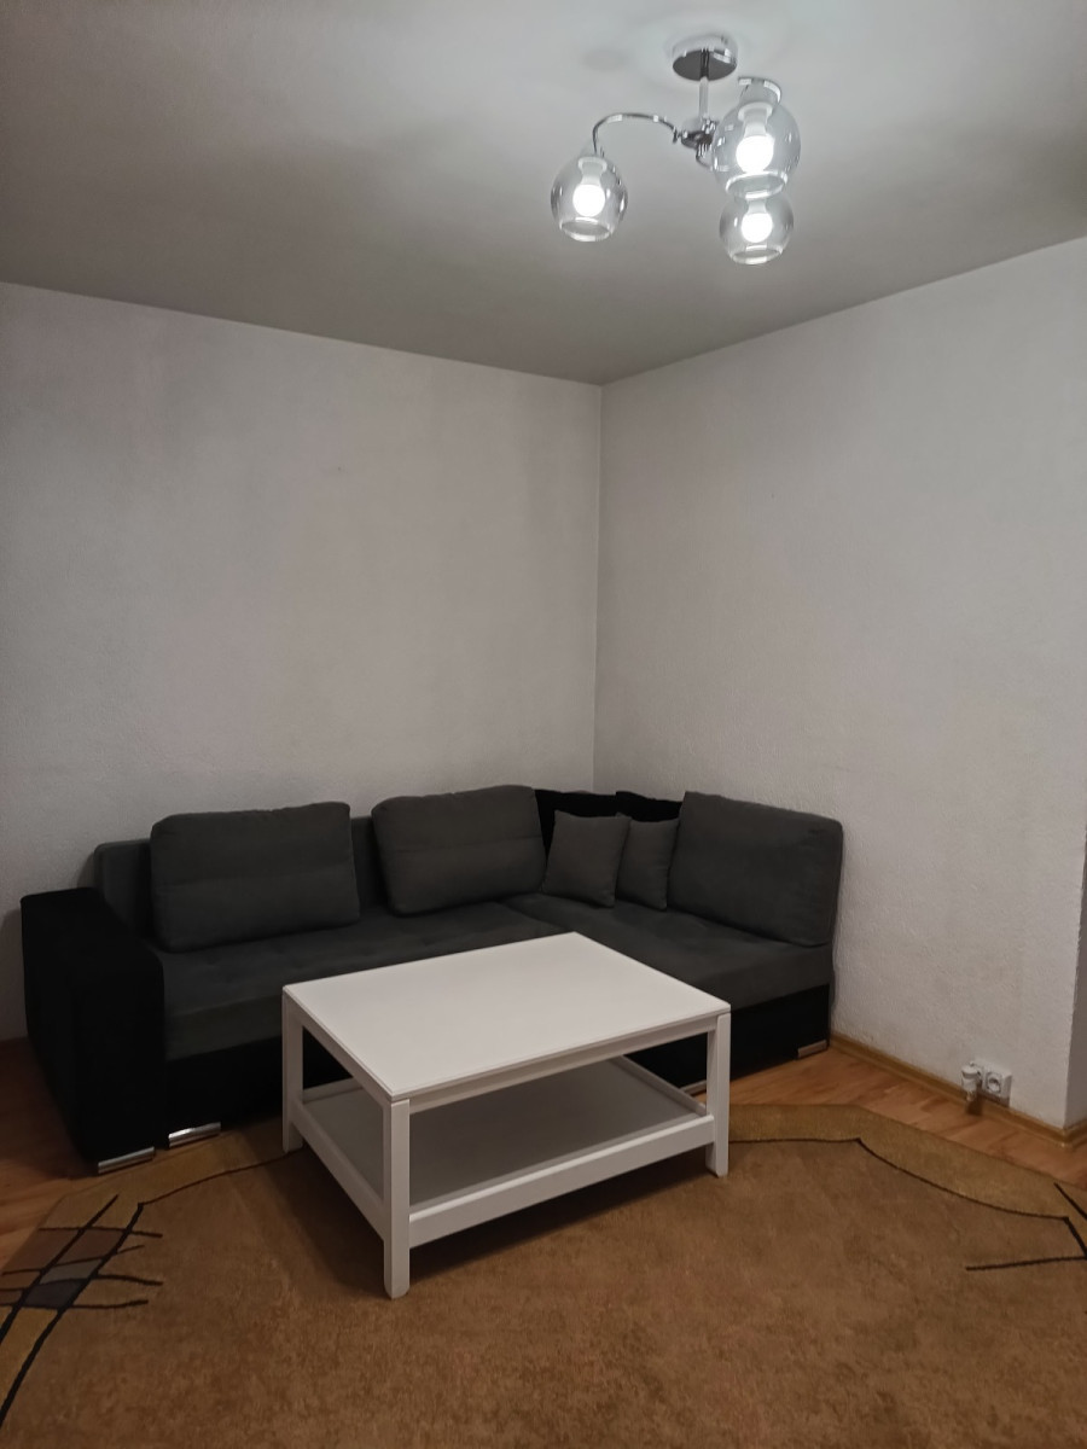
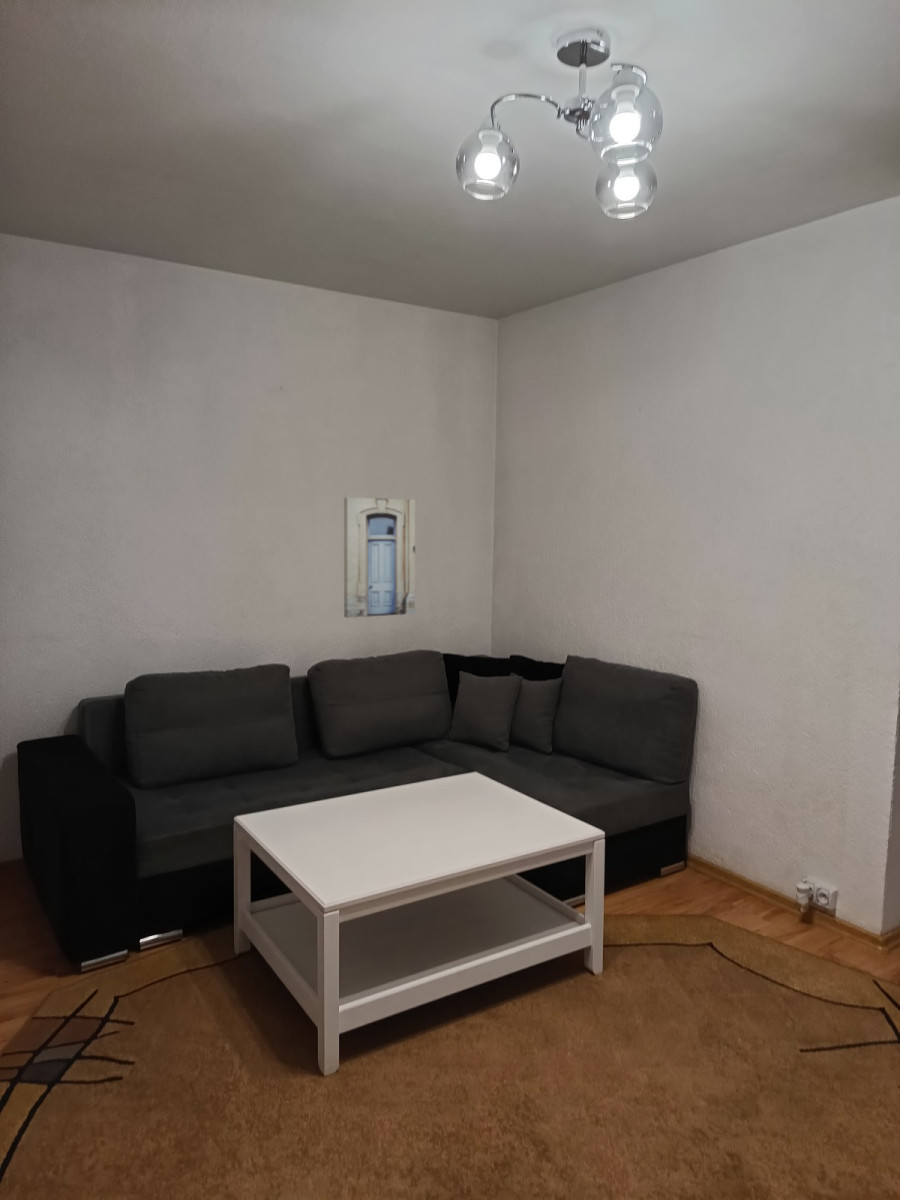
+ wall art (380, 557)
